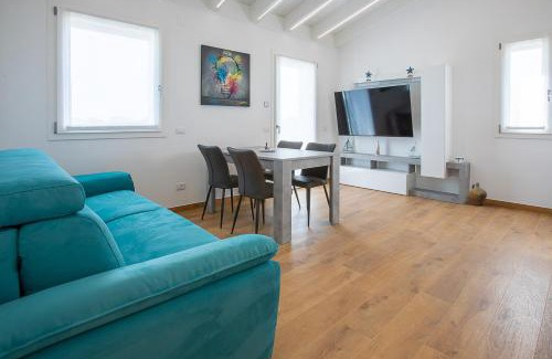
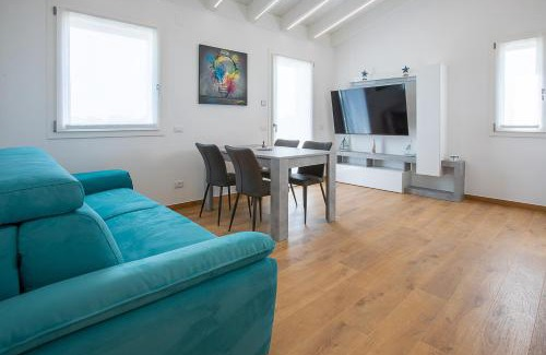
- ceramic jug (477, 193)
